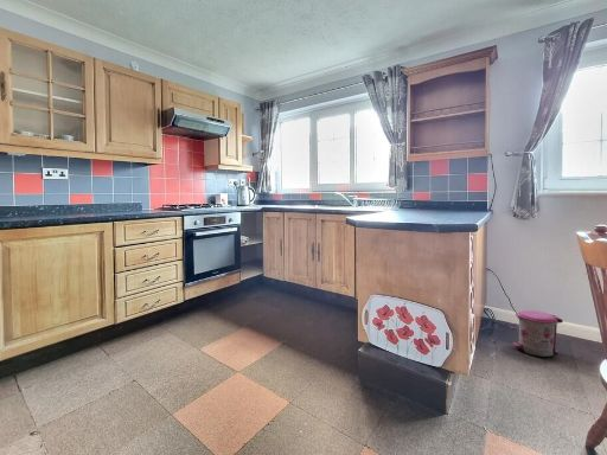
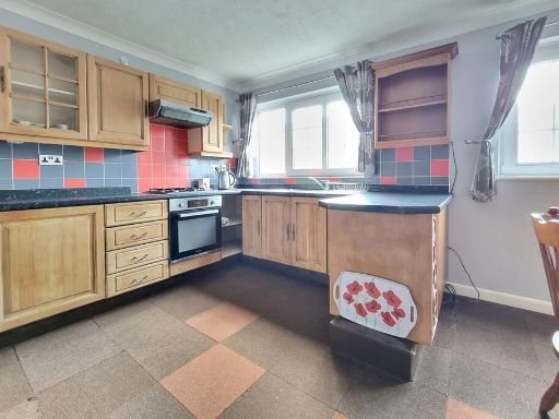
- trash can (536, 332)
